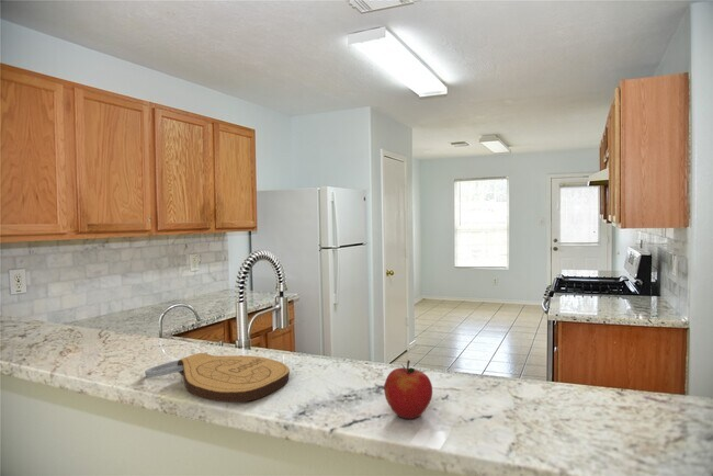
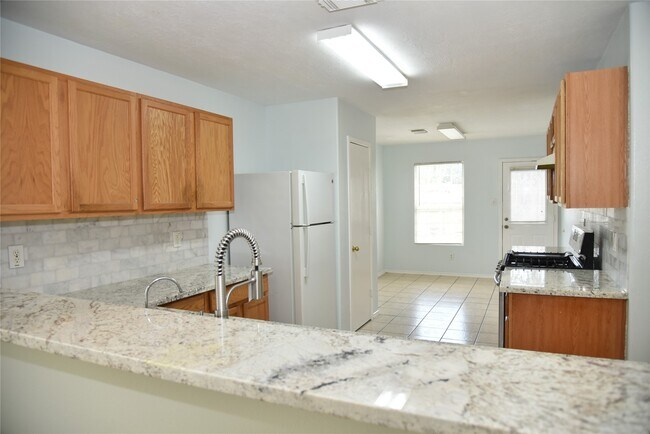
- key chain (211, 370)
- apple (408, 387)
